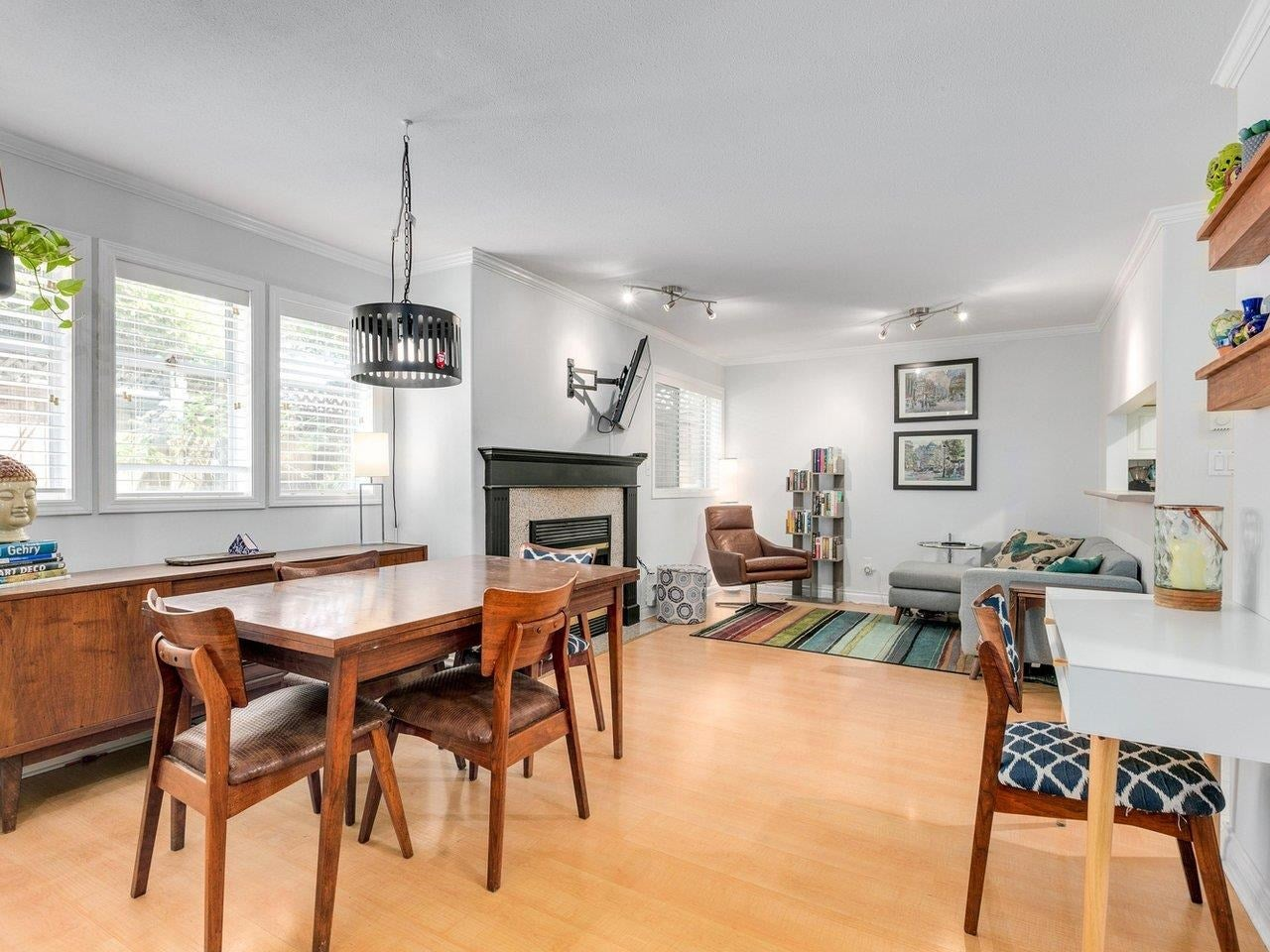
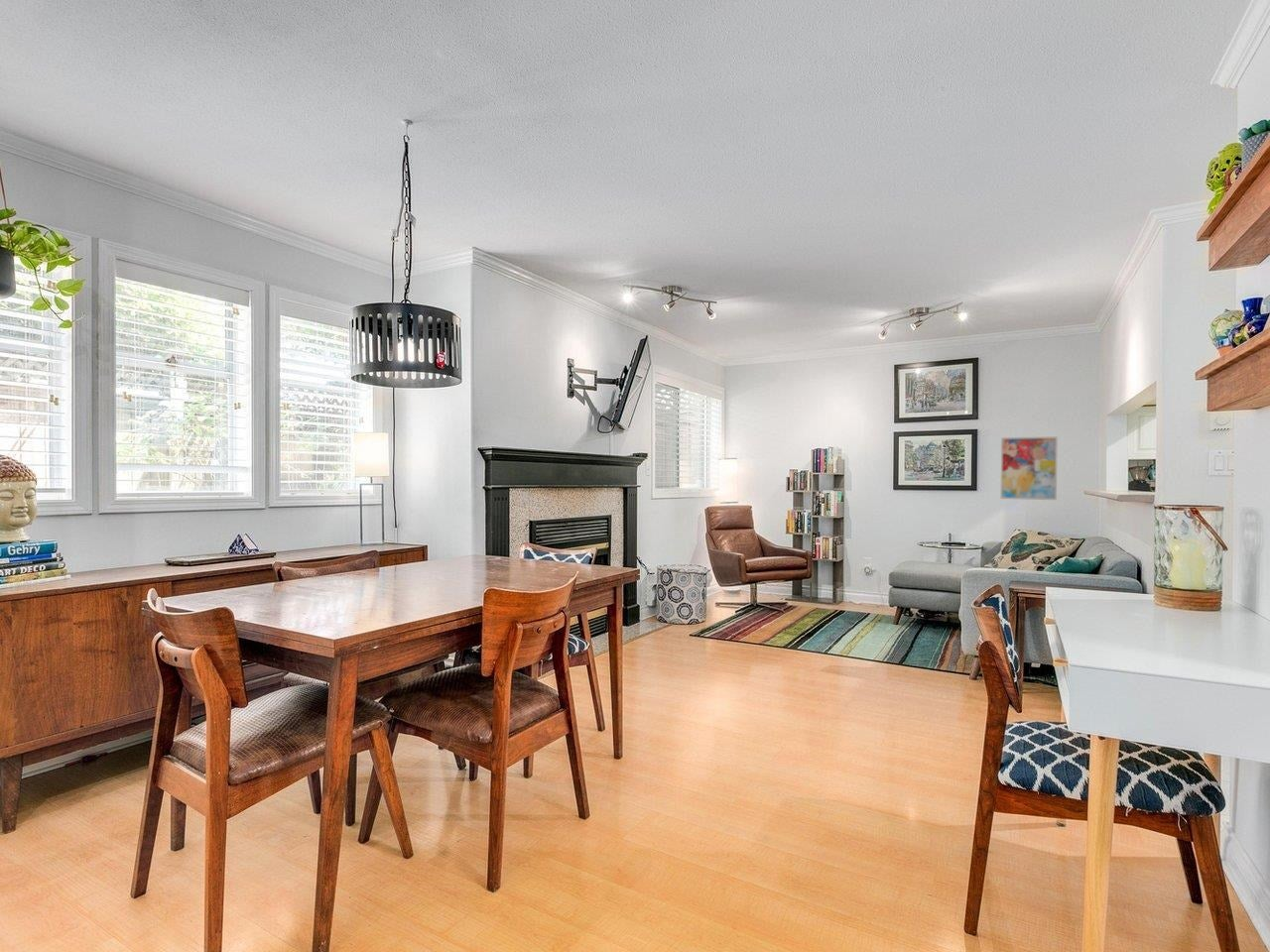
+ wall art (1028, 468)
